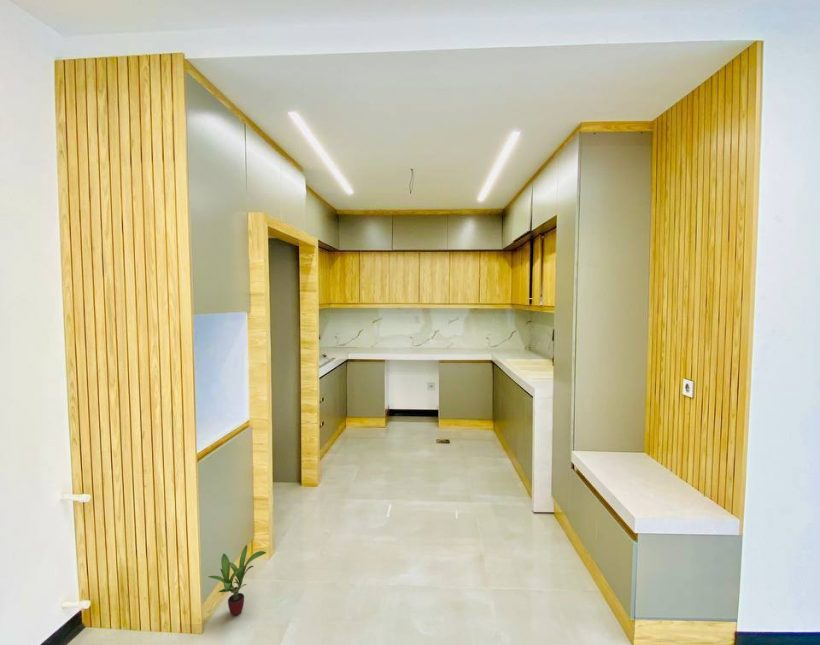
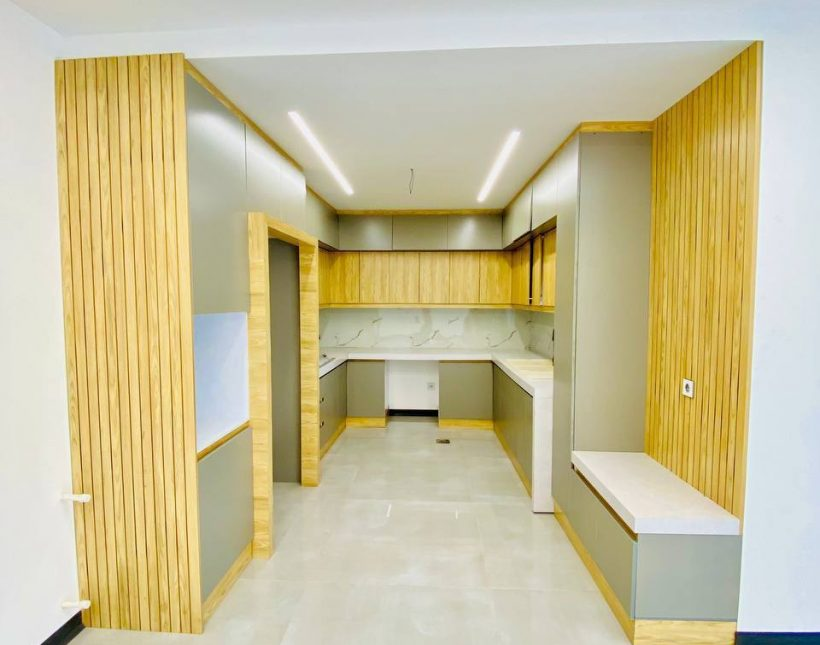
- potted plant (240, 585)
